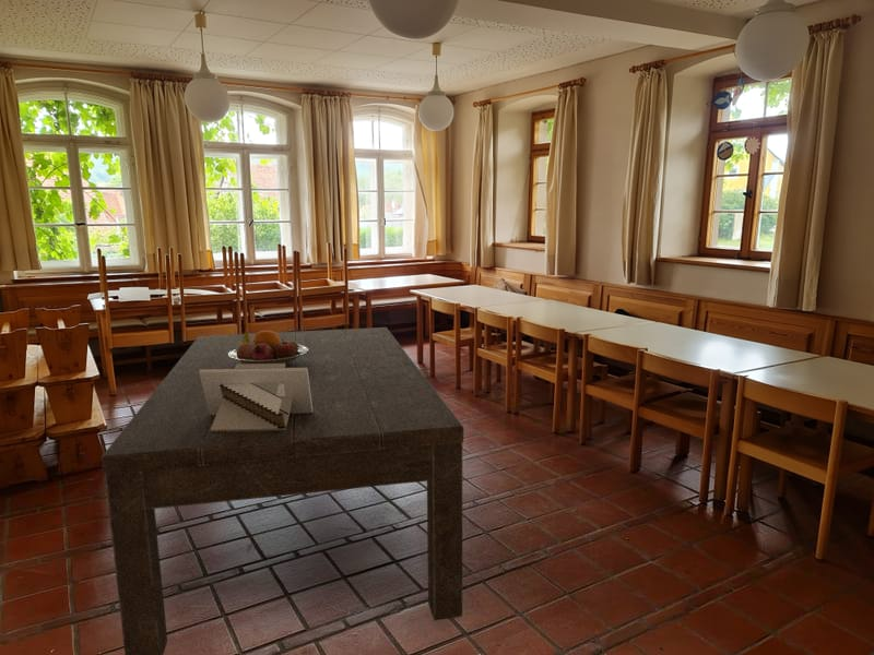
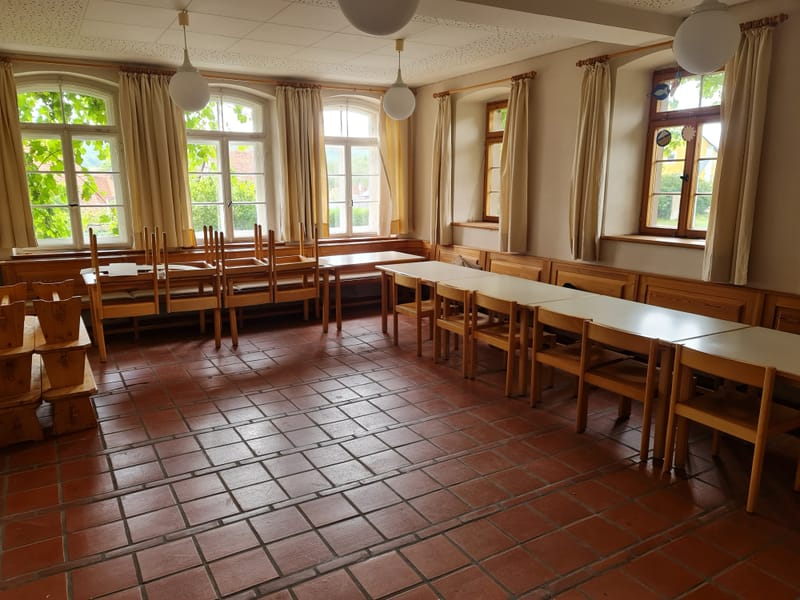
- architectural model (258, 390)
- dining table (298, 441)
- fruit bowl (268, 347)
